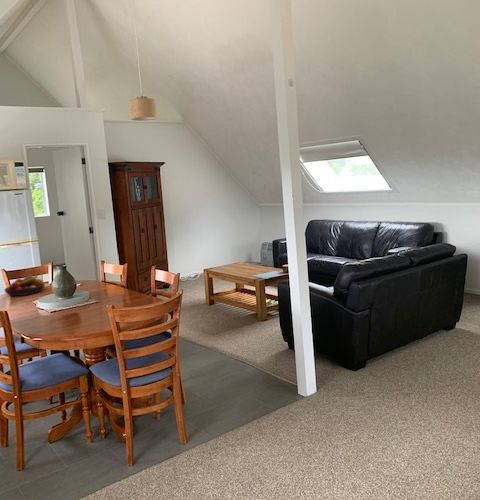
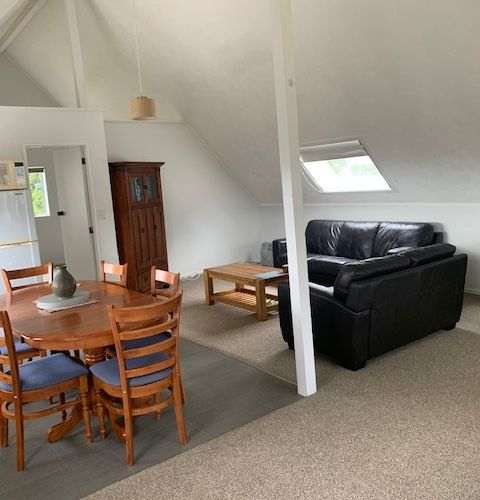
- fruit bowl (24, 284)
